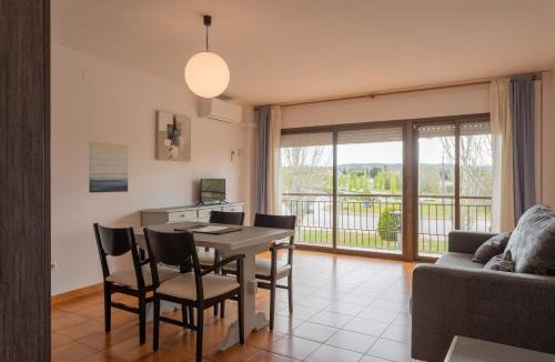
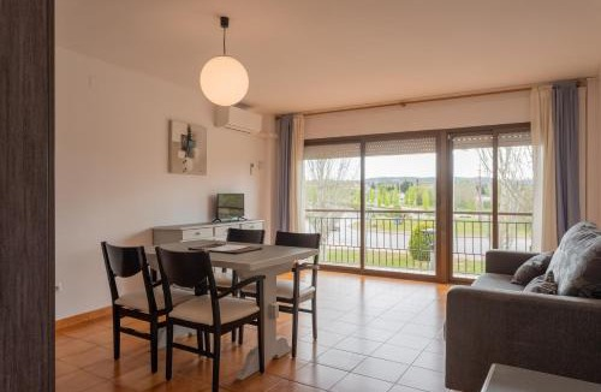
- wall art (109, 168)
